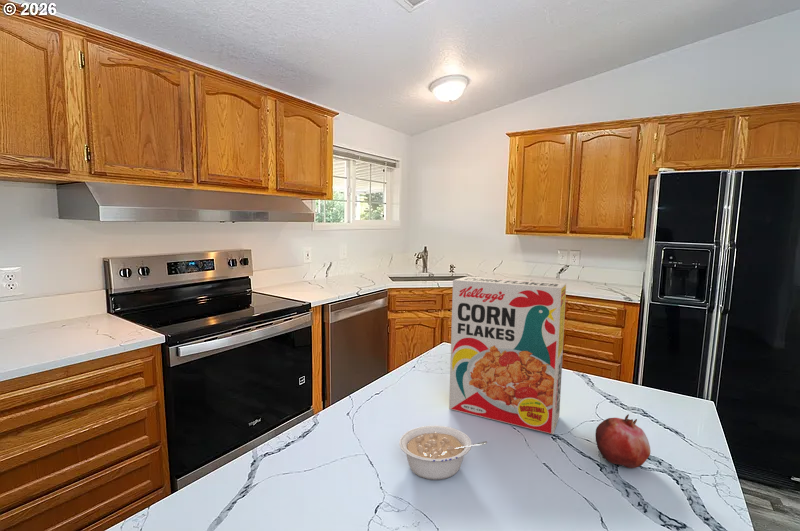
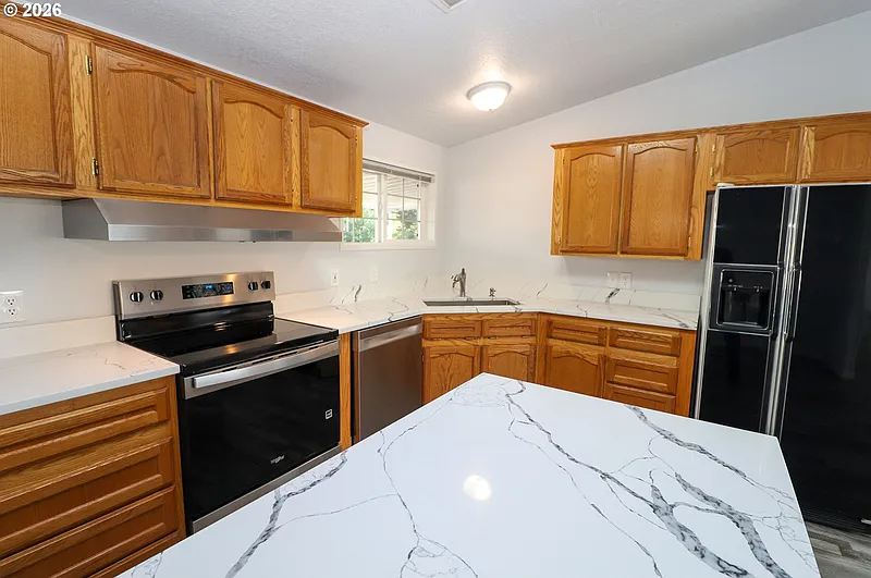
- fruit (622, 437)
- cereal box (506, 347)
- legume (437, 450)
